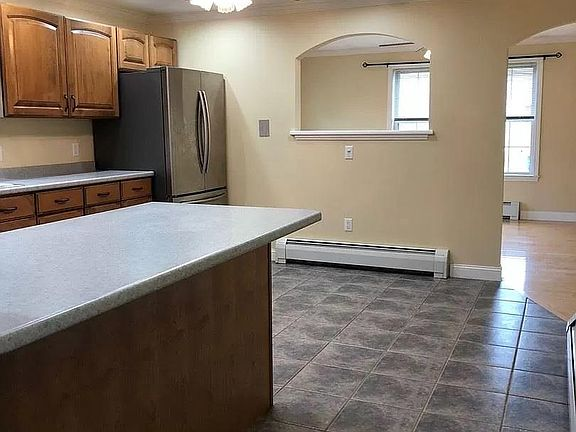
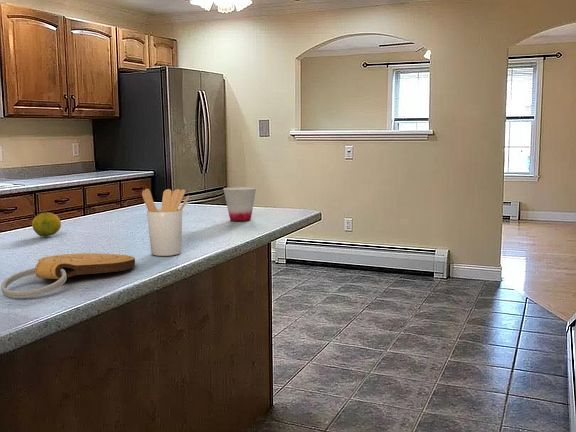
+ utensil holder (168, 219)
+ key chain (66, 267)
+ cup (240, 204)
+ fruit (46, 224)
